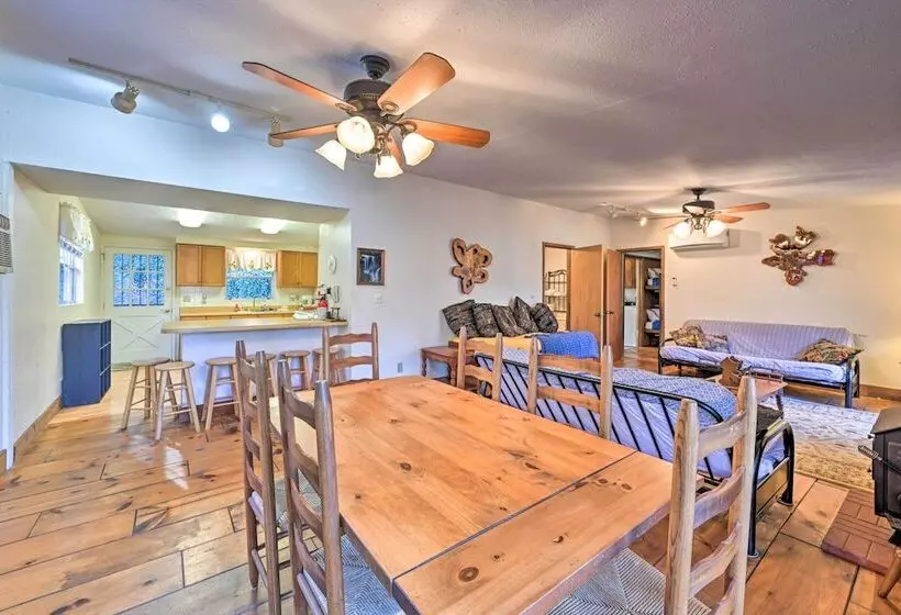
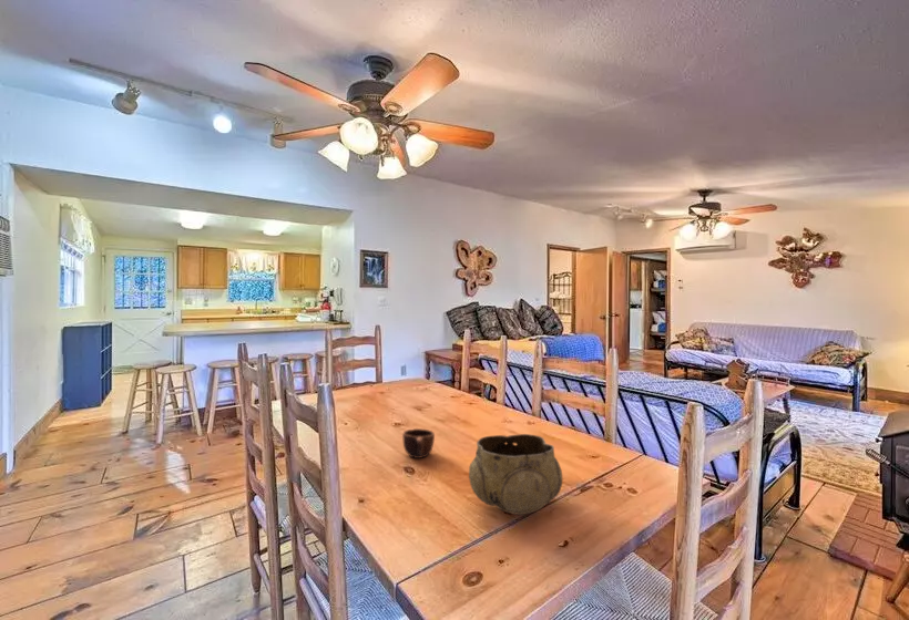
+ decorative bowl (514, 474)
+ mug (420, 444)
